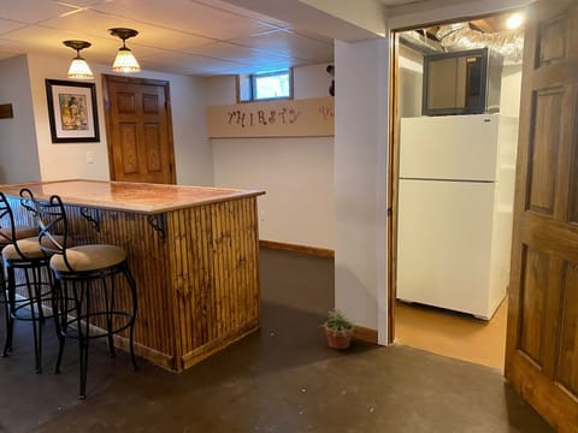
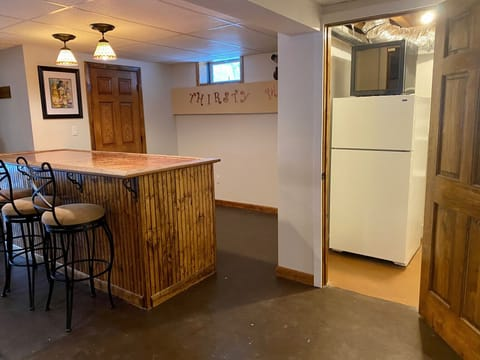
- potted plant (340, 327)
